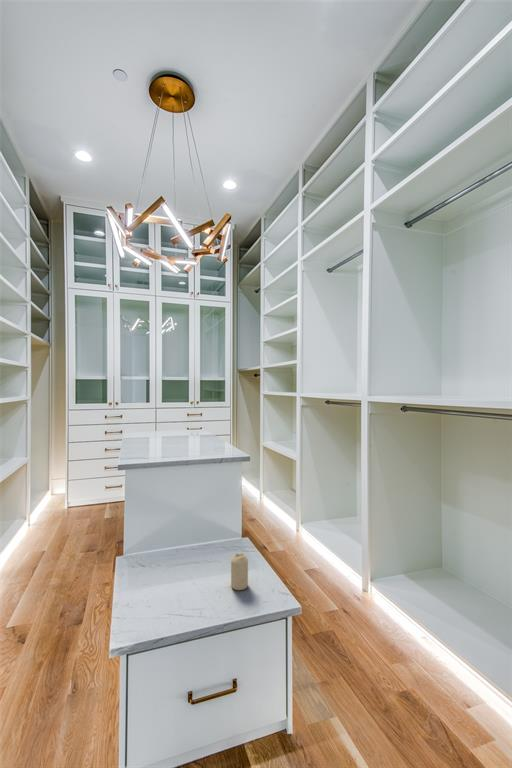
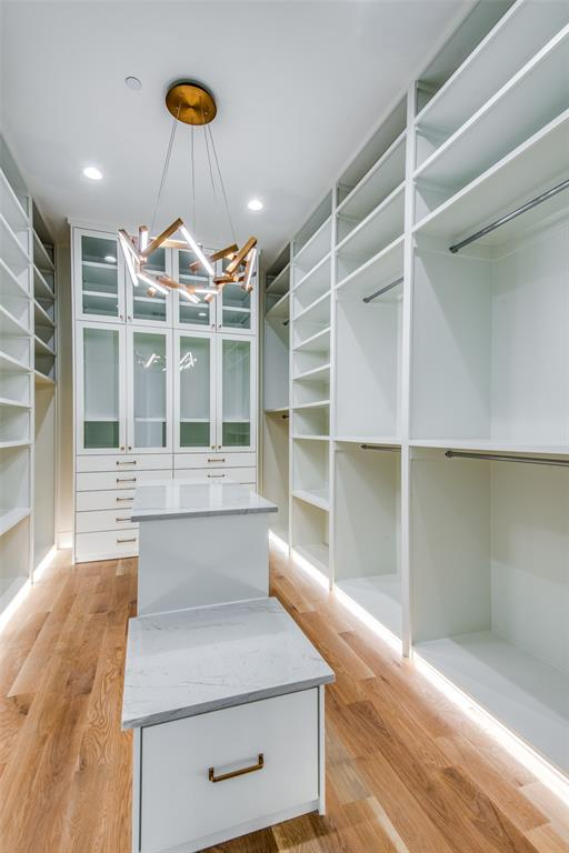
- candle (239, 570)
